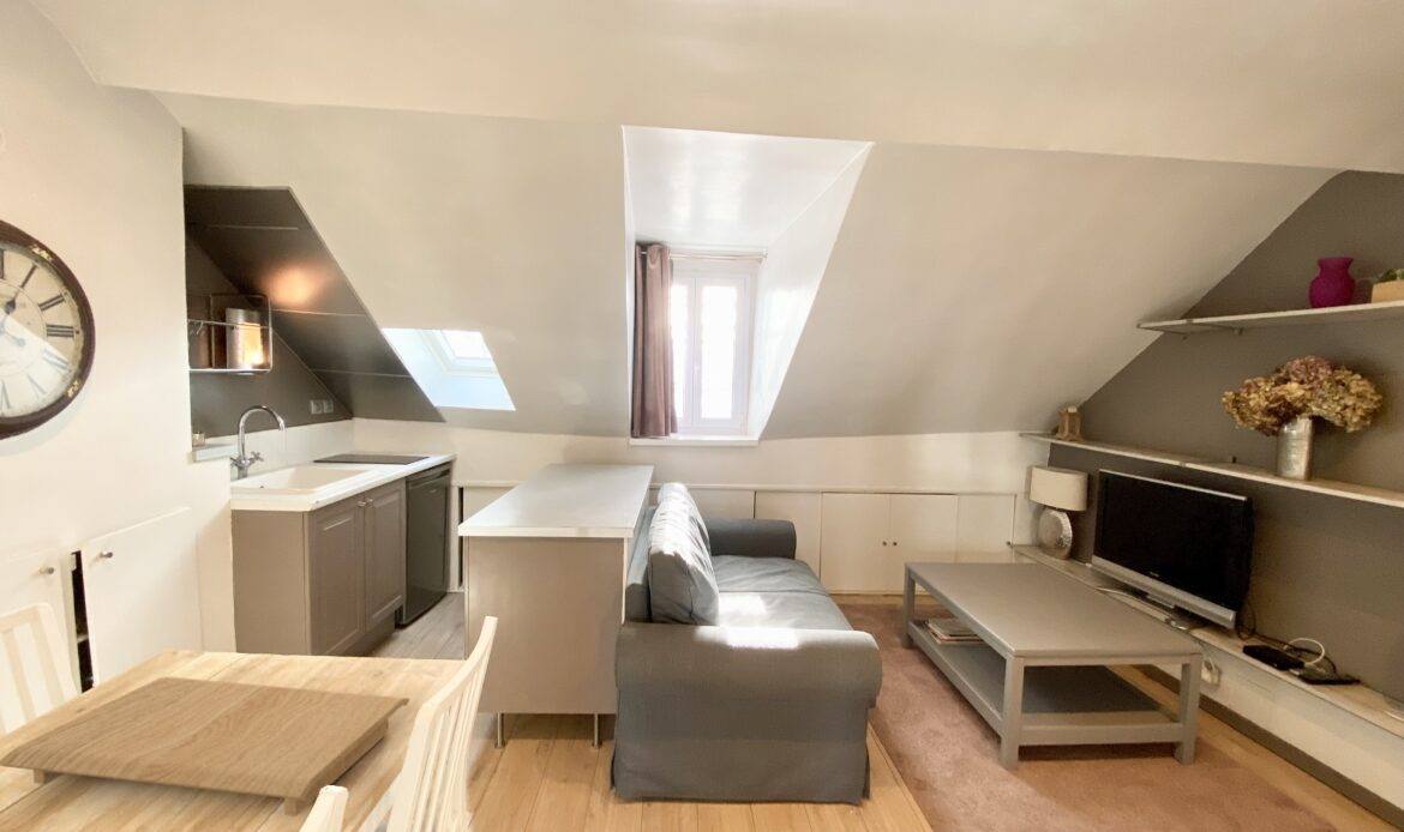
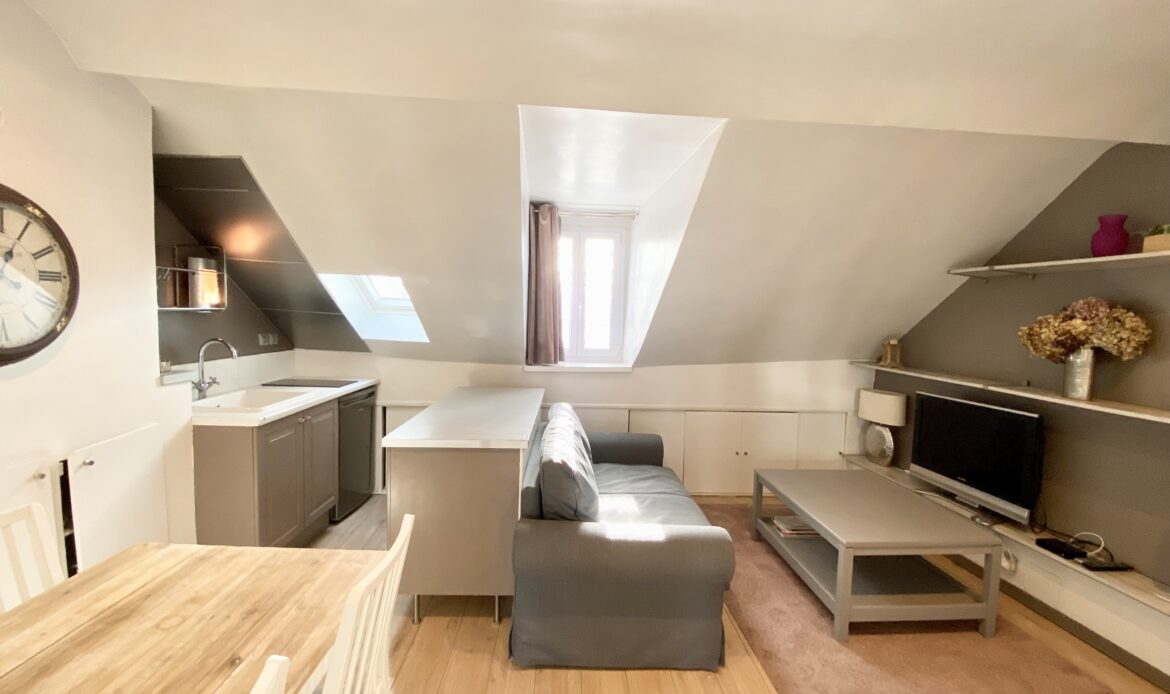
- cutting board (226, 737)
